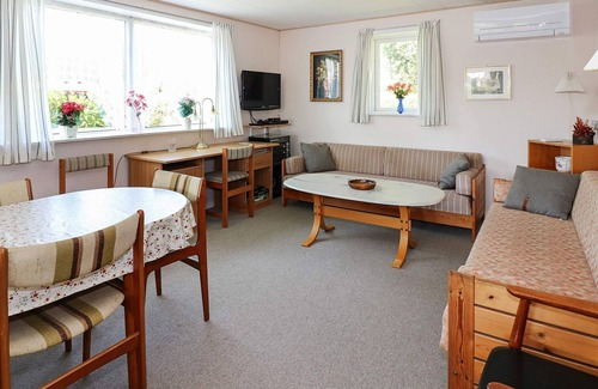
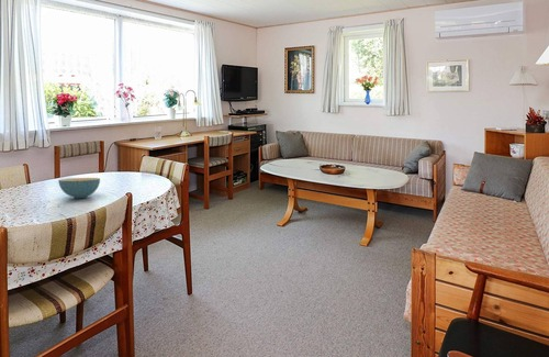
+ cereal bowl (80, 188)
